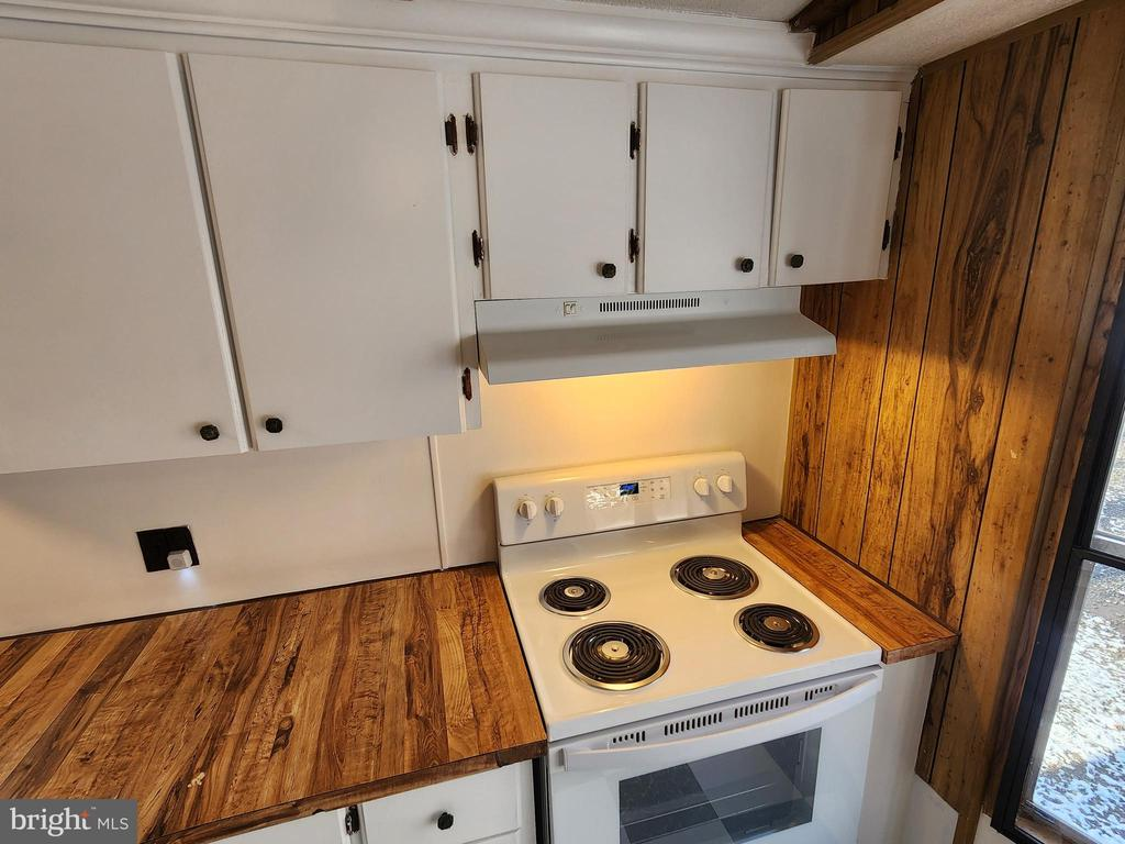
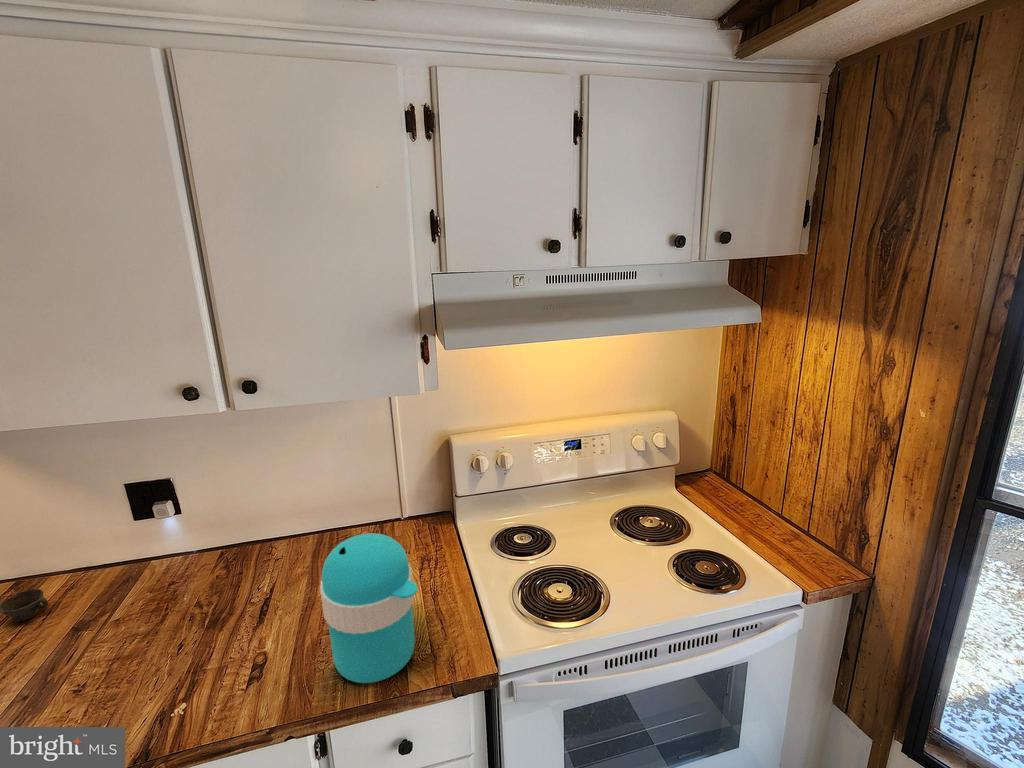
+ coffee maker (369, 601)
+ cup (25, 607)
